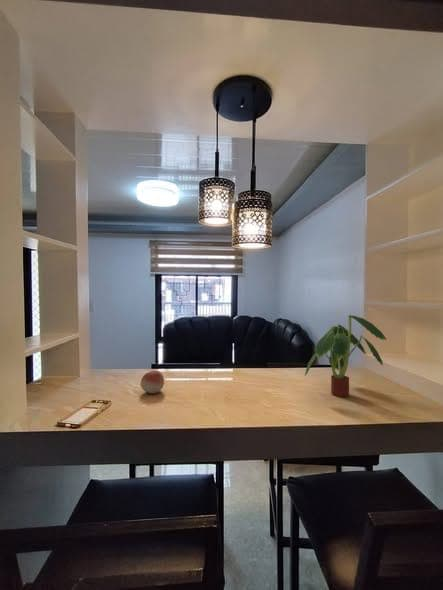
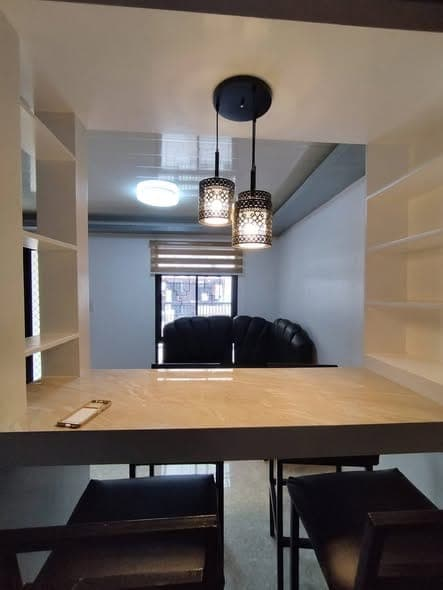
- fruit (152, 381)
- plant (342, 352)
